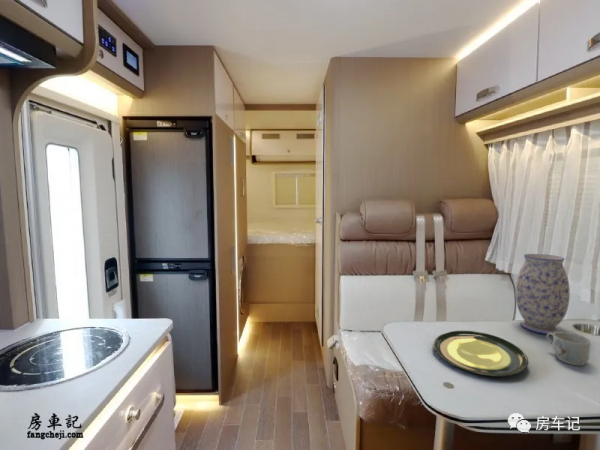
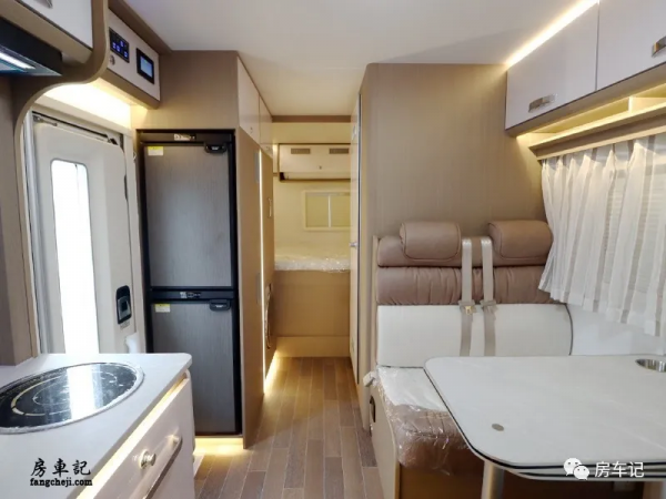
- mug (566, 347)
- vase (541, 292)
- plate (477, 351)
